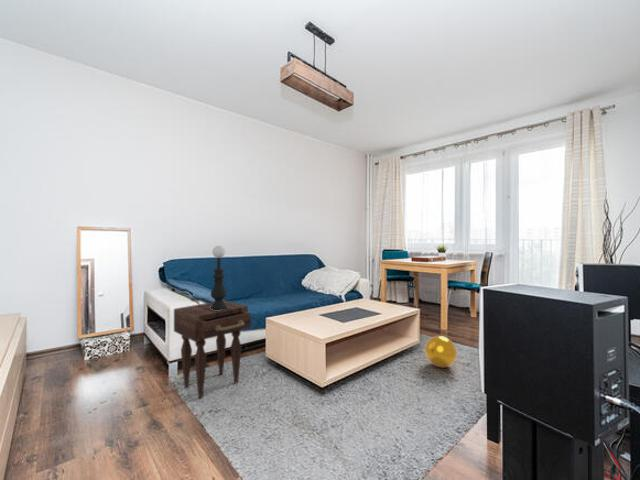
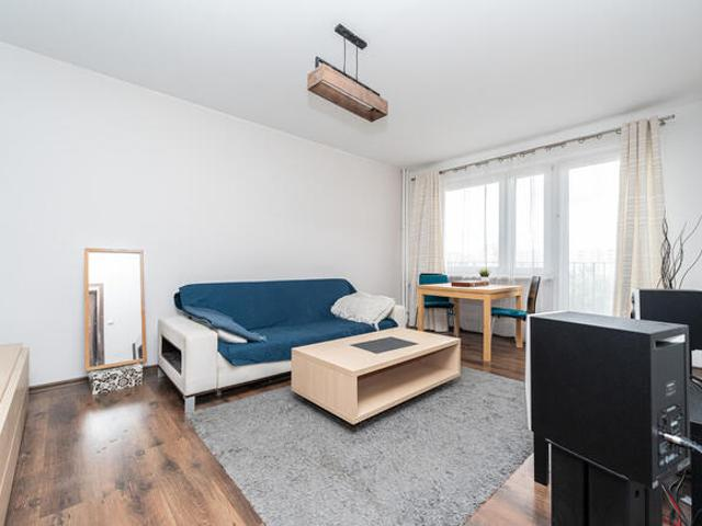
- ball (440, 351)
- nightstand (217, 348)
- table lamp (218, 276)
